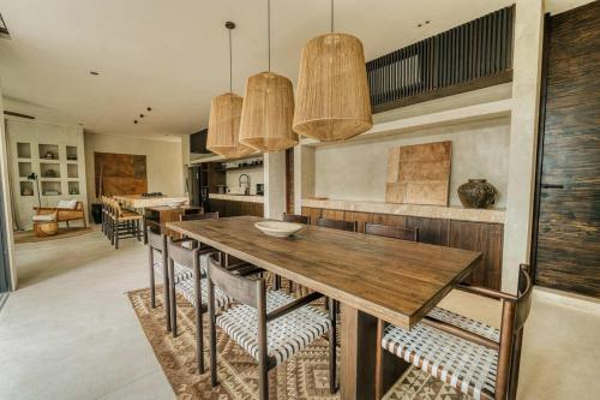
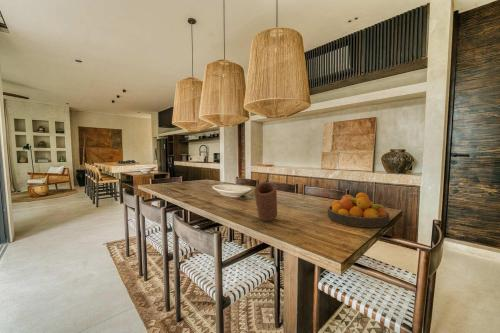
+ vase (266, 201)
+ fruit bowl (356, 206)
